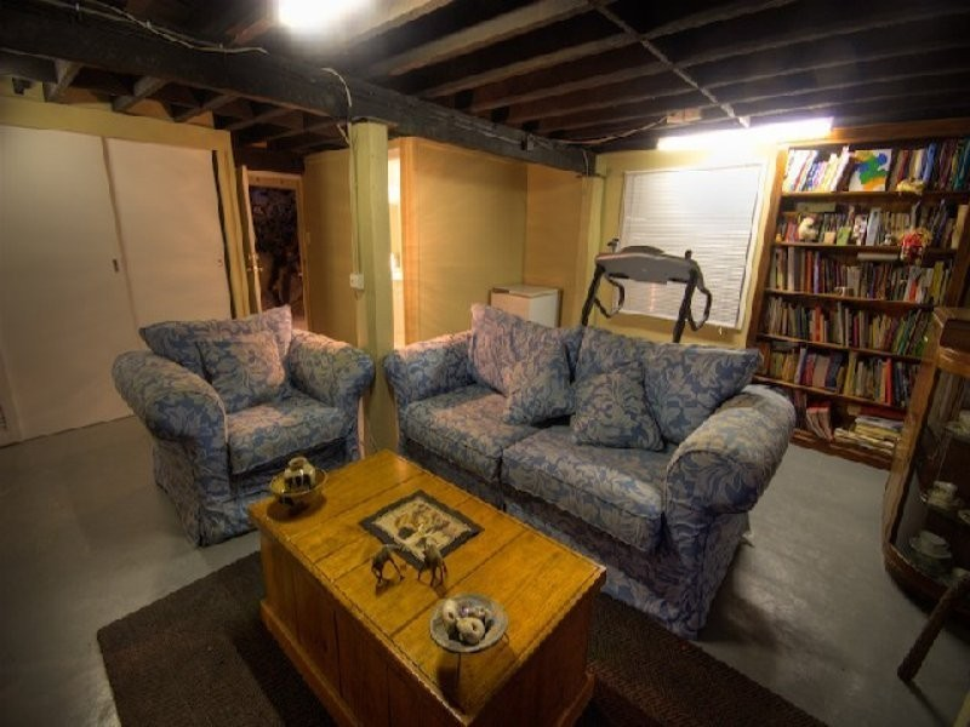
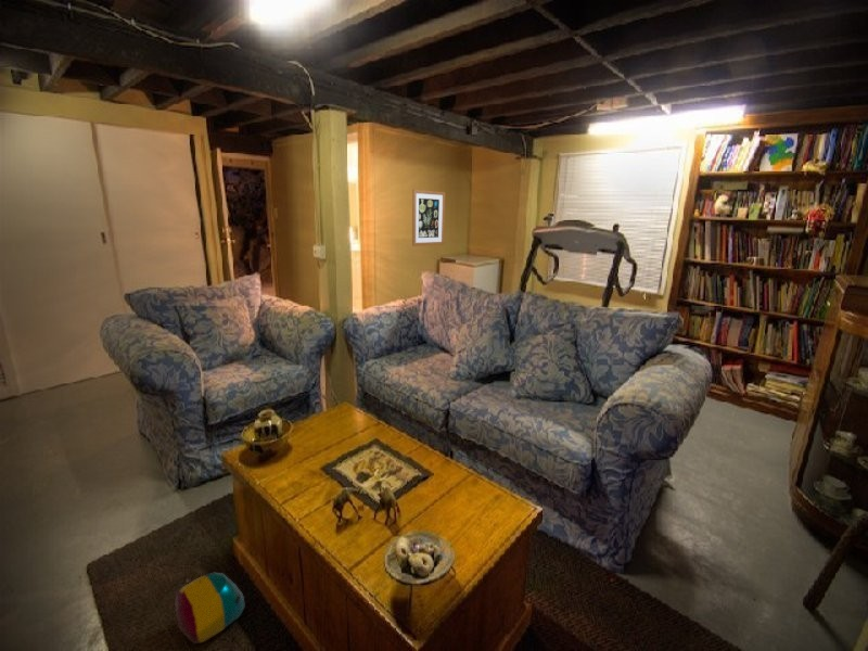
+ ball (210, 602)
+ wall art (429, 218)
